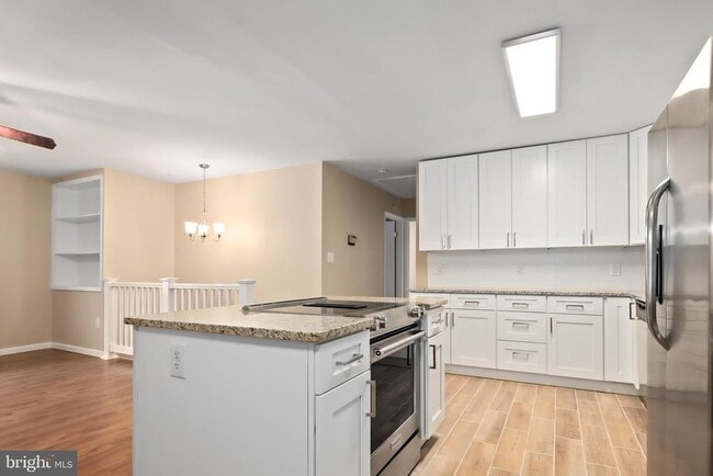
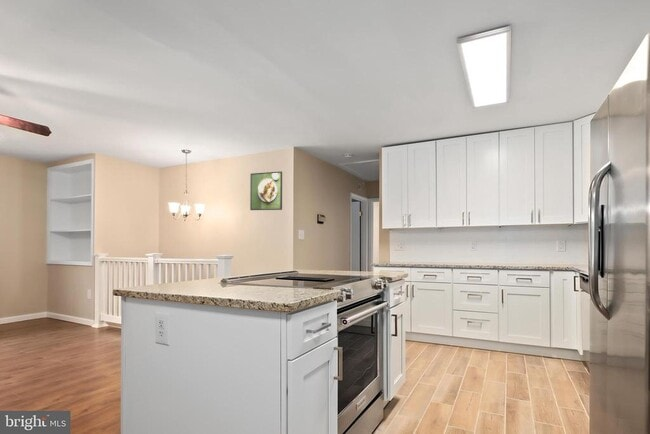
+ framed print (265, 191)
